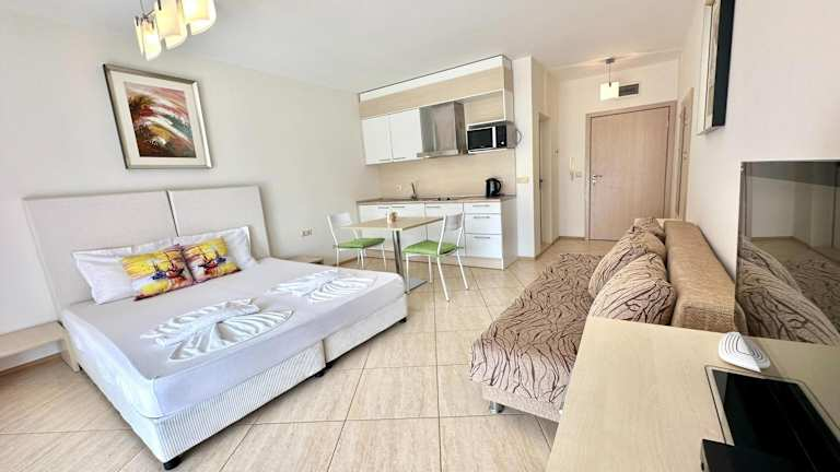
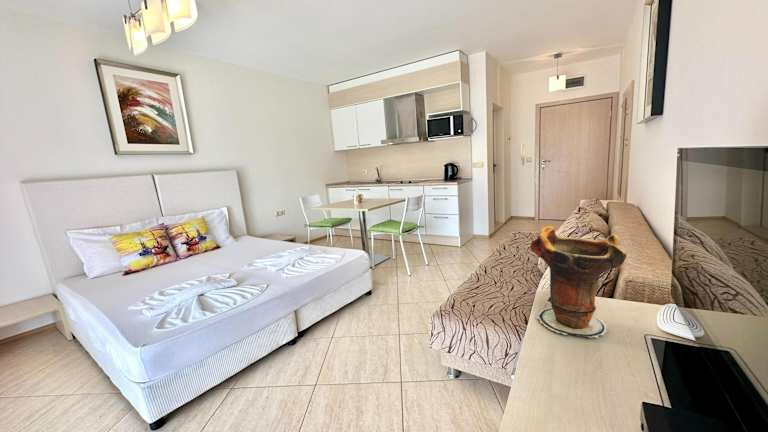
+ decorative vase (575, 277)
